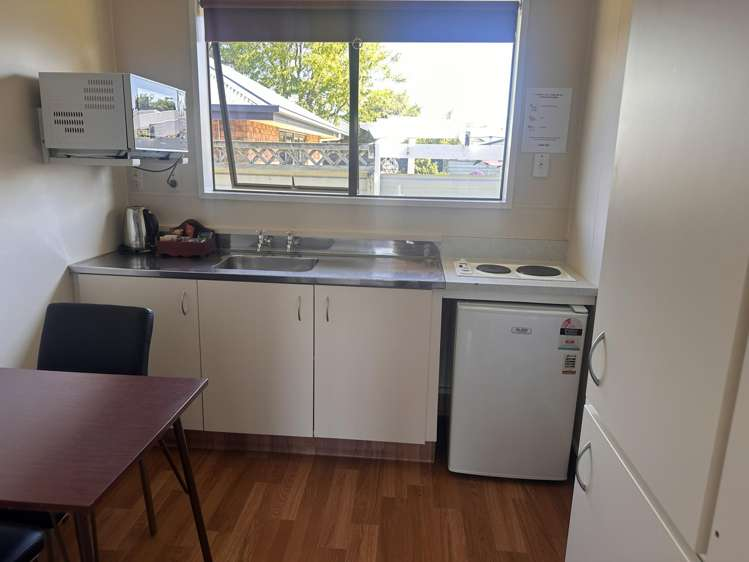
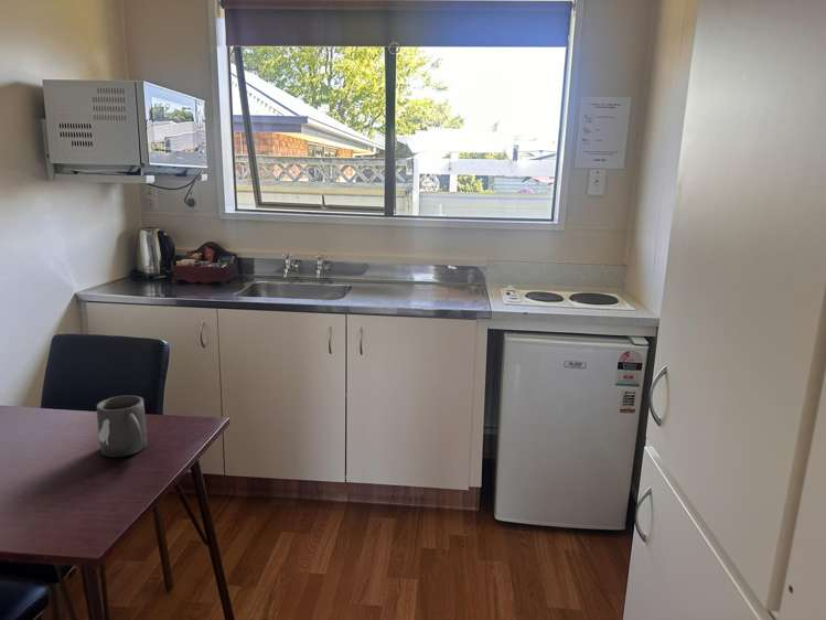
+ mug (125, 427)
